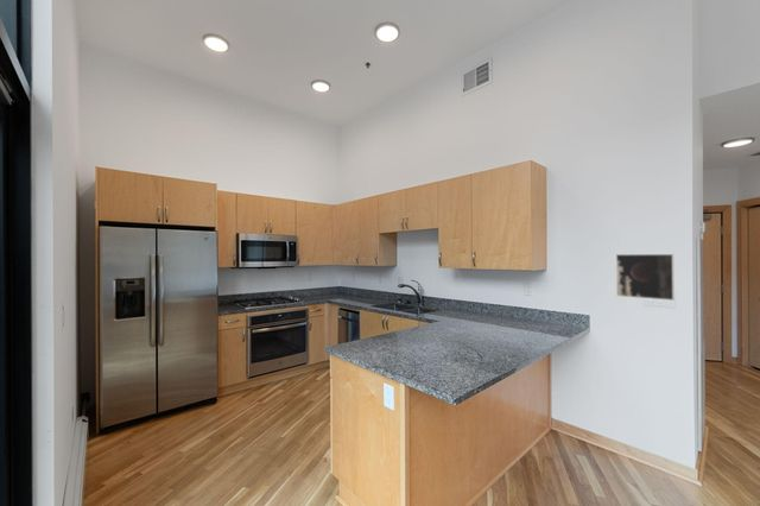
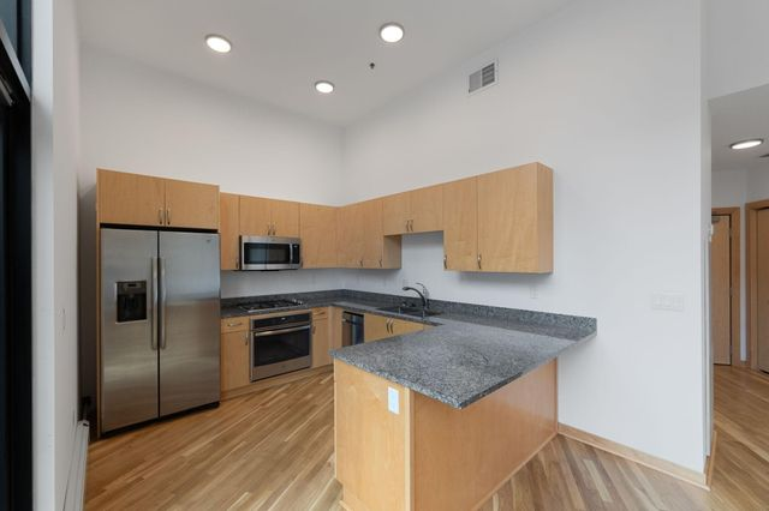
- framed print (644, 276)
